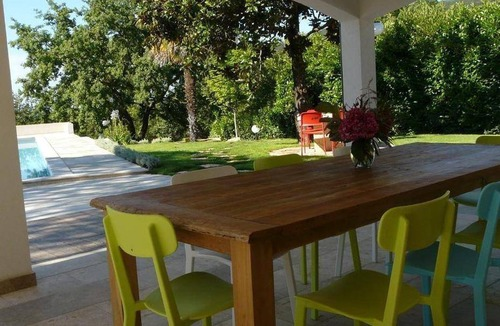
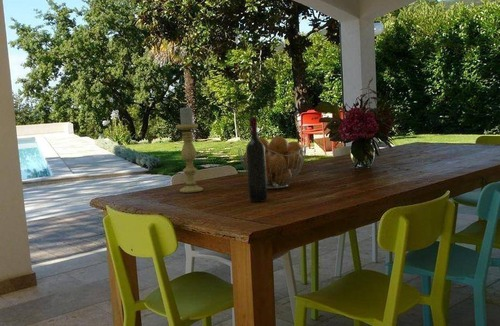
+ candle holder (188, 148)
+ fruit basket (272, 161)
+ wine bottle (255, 159)
